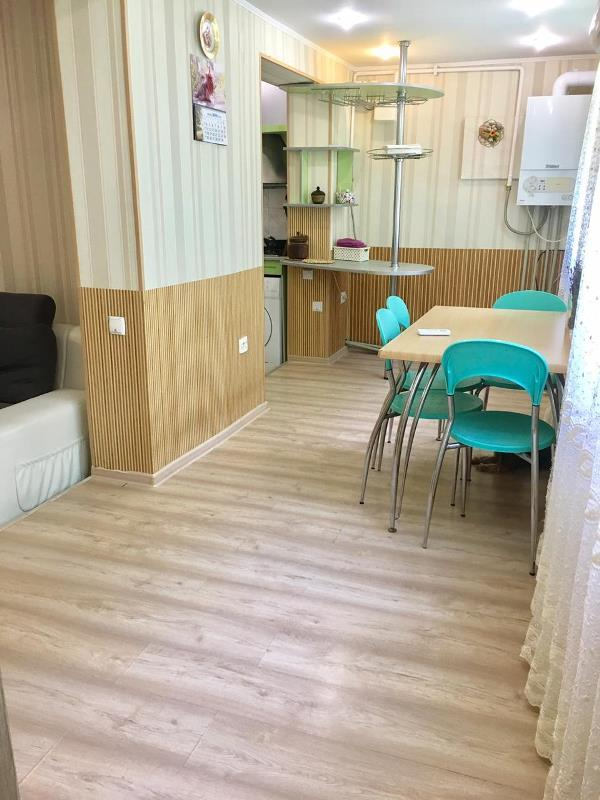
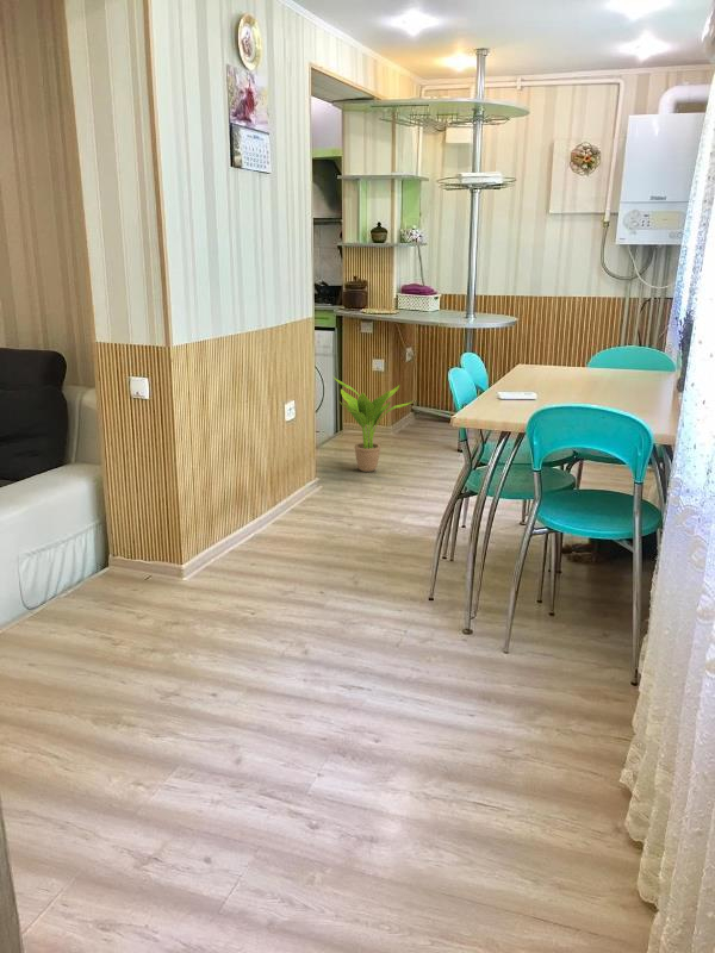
+ potted plant (367, 424)
